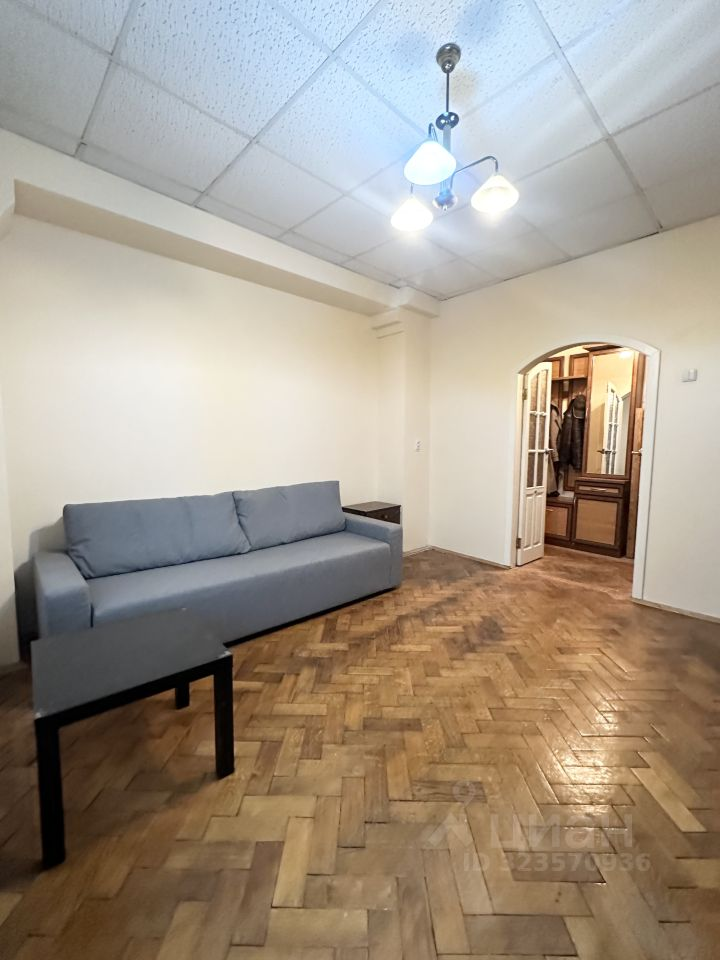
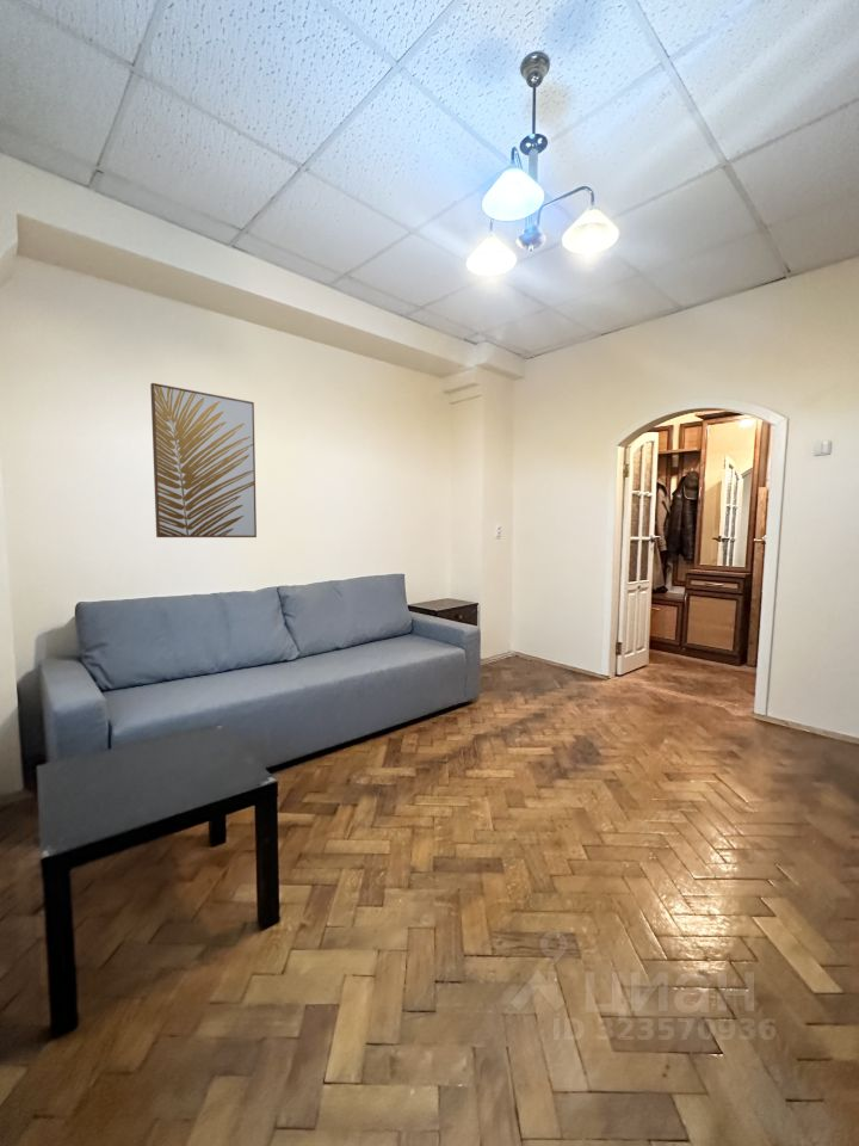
+ wall art (206, 466)
